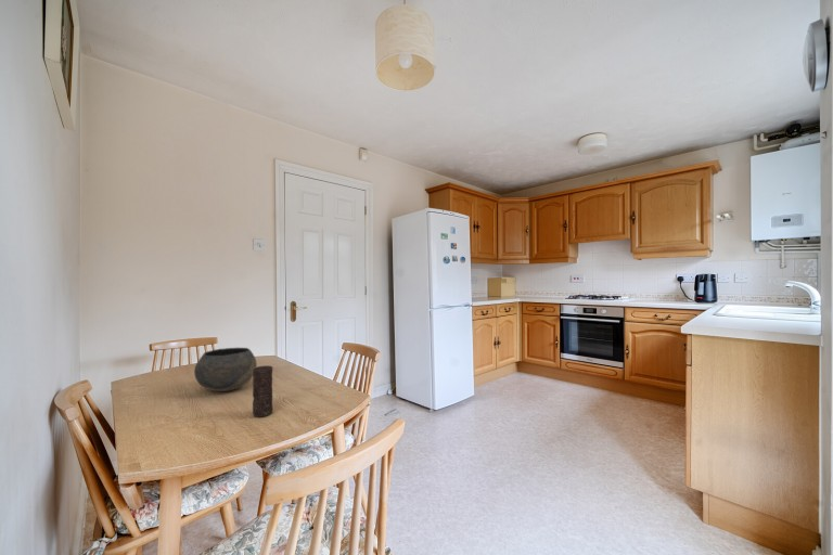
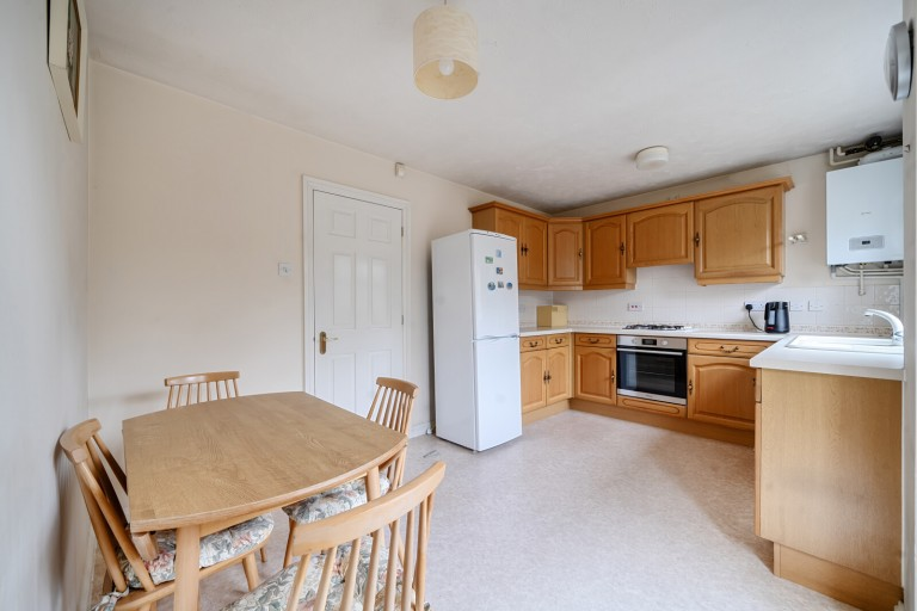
- bowl (227, 370)
- candle (262, 390)
